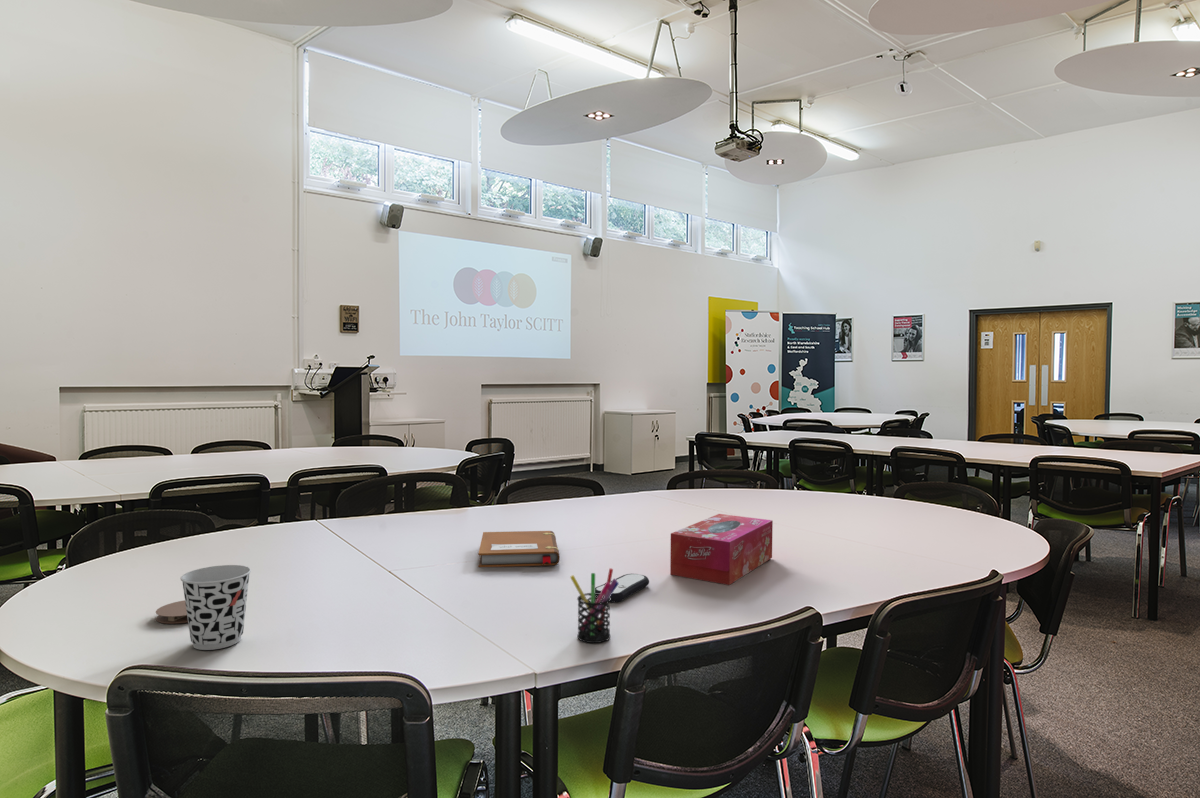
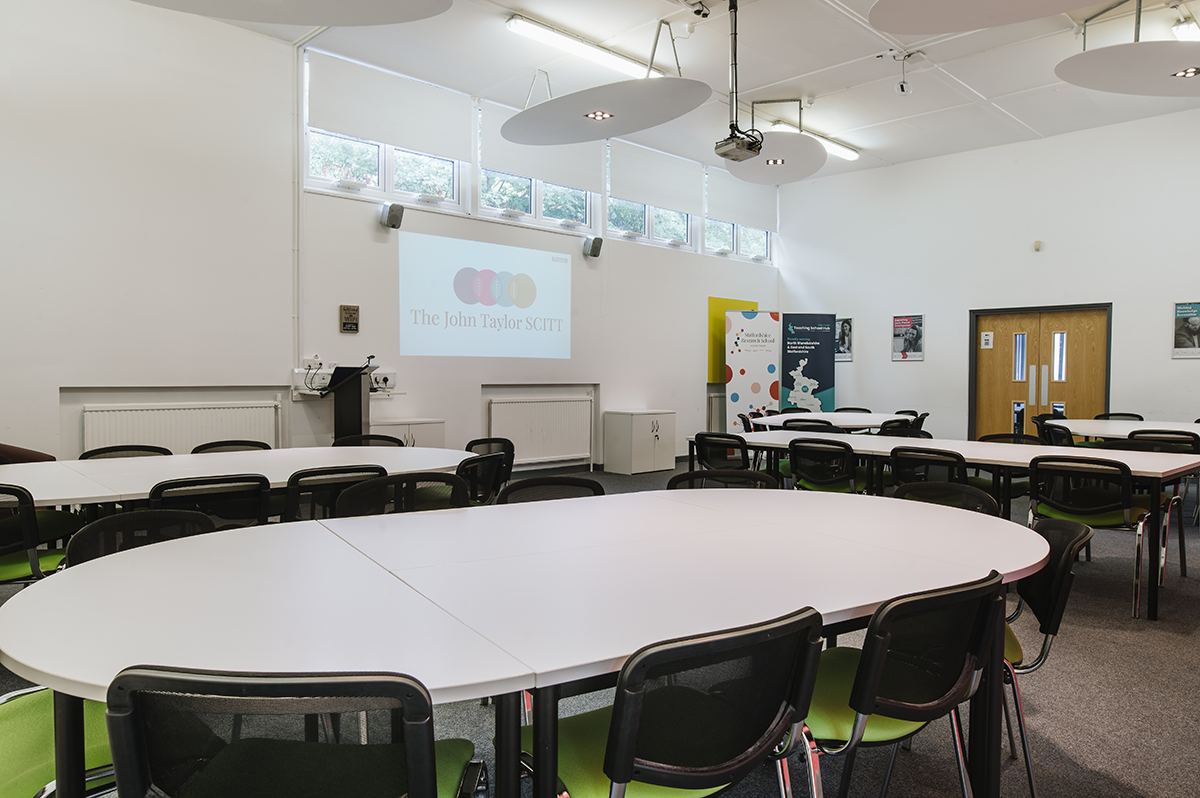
- tissue box (723, 546)
- notebook (519, 548)
- pen holder (595, 601)
- cup (217, 607)
- coaster (186, 610)
- remote control (622, 586)
